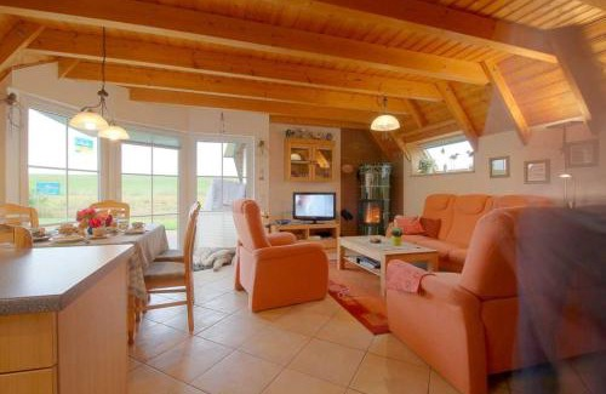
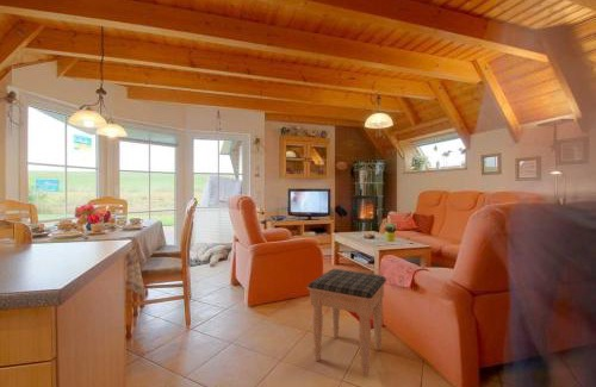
+ footstool (349, 311)
